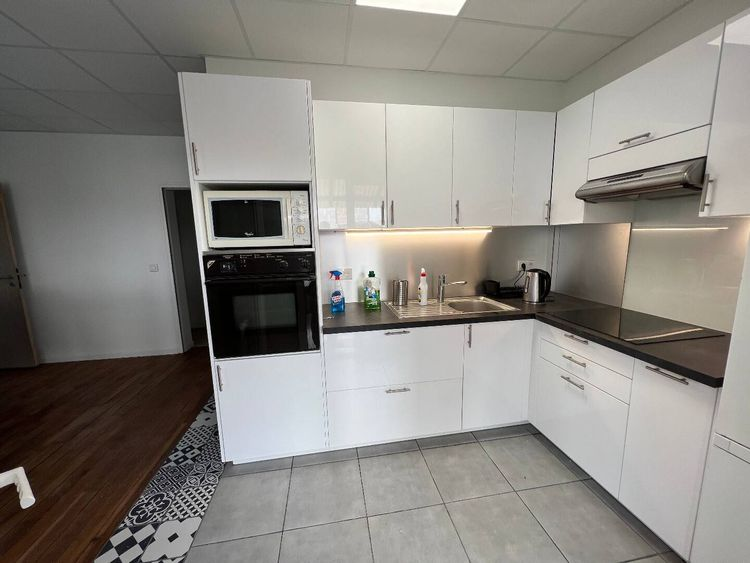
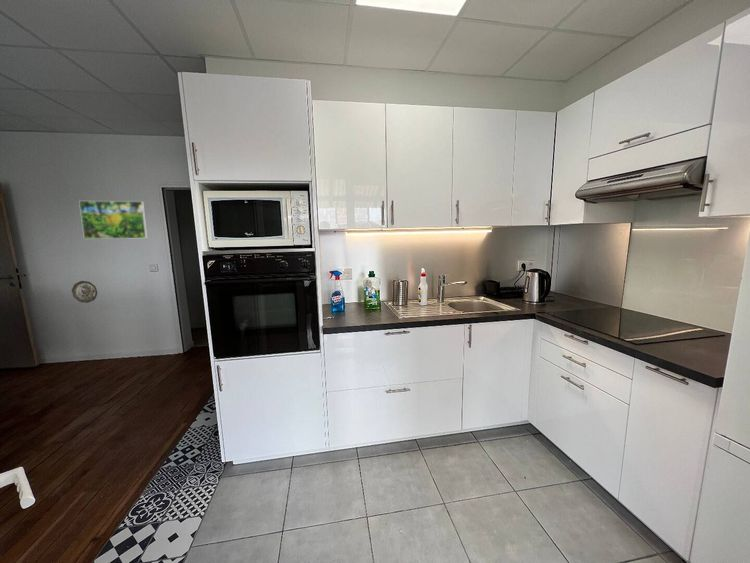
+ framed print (114, 220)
+ decorative plate (85, 291)
